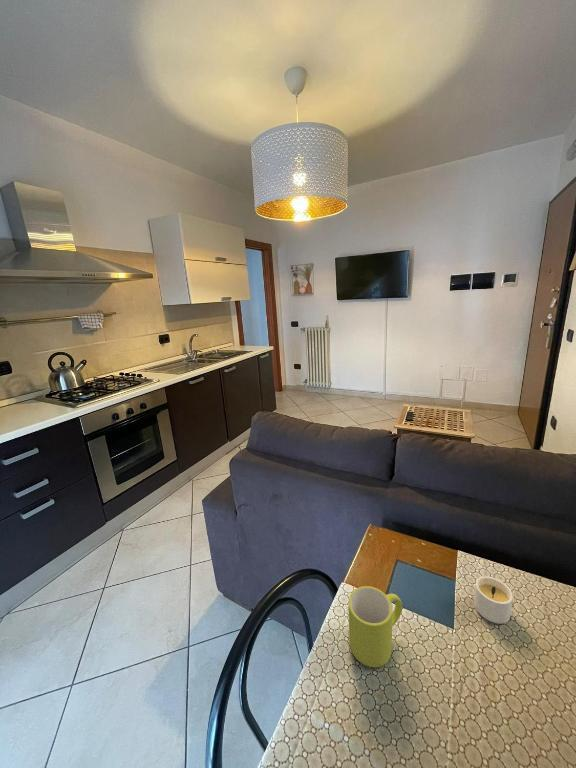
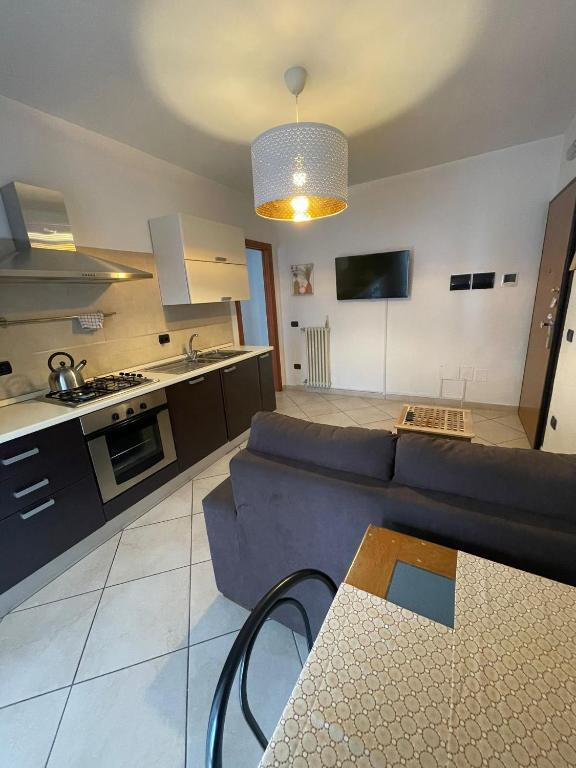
- mug (377, 621)
- candle (498, 595)
